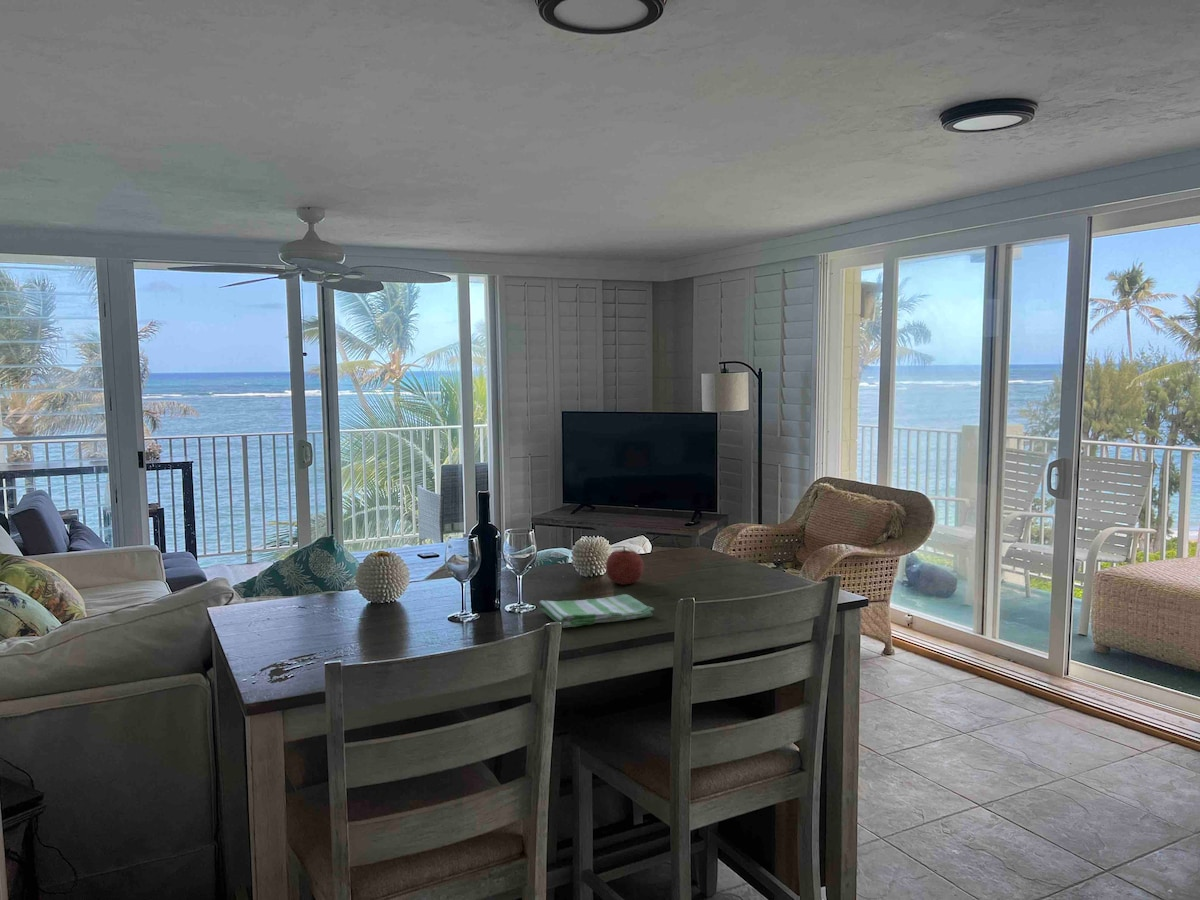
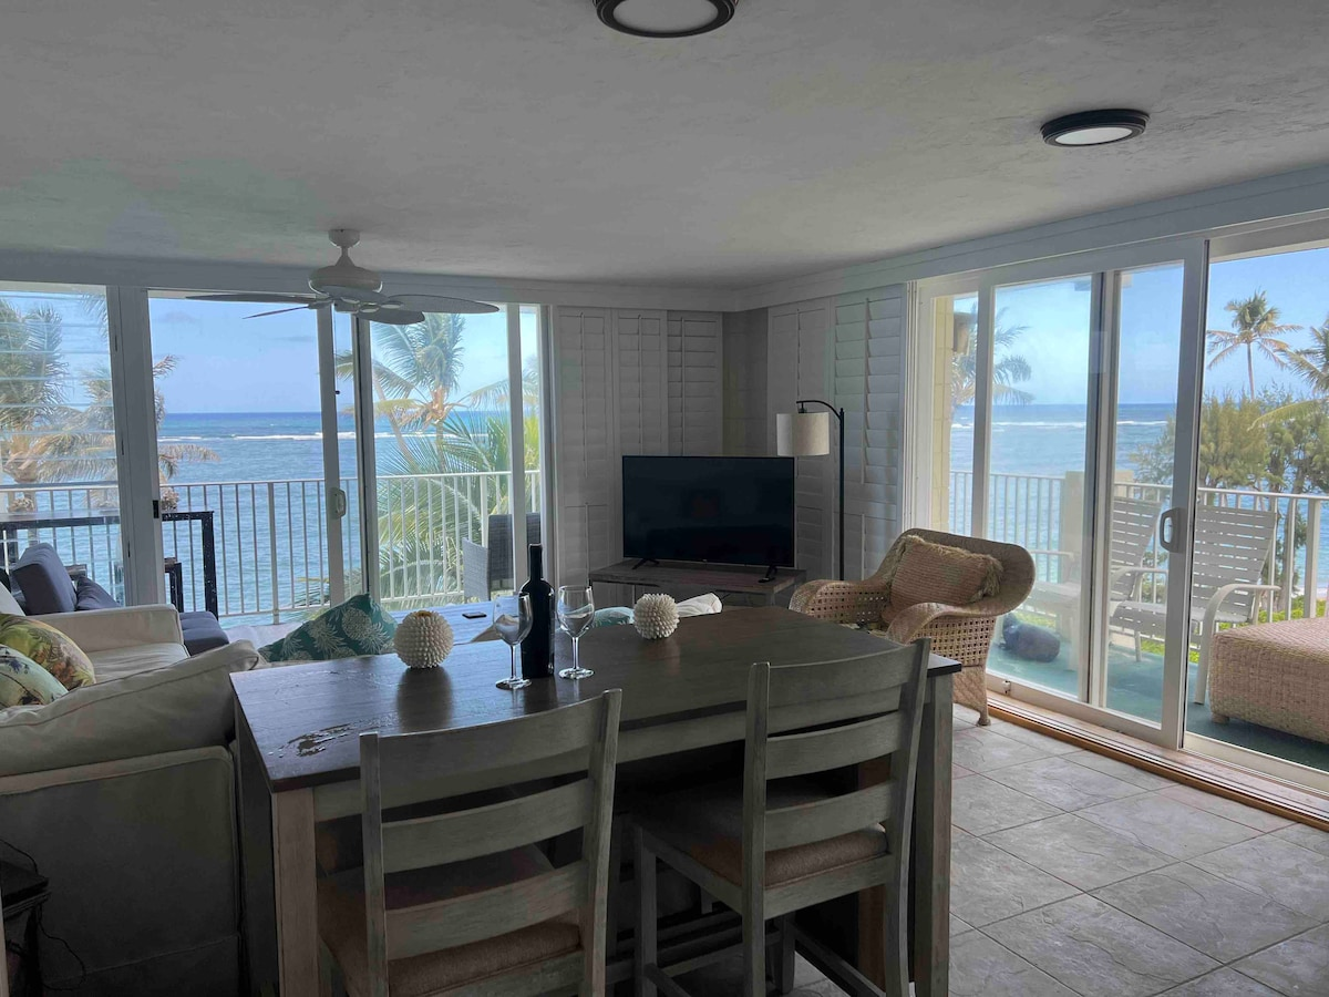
- fruit (624, 564)
- dish towel (595, 608)
